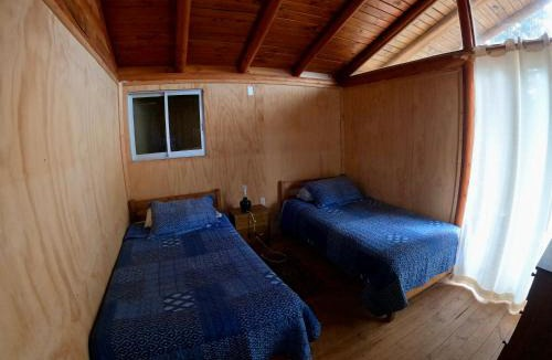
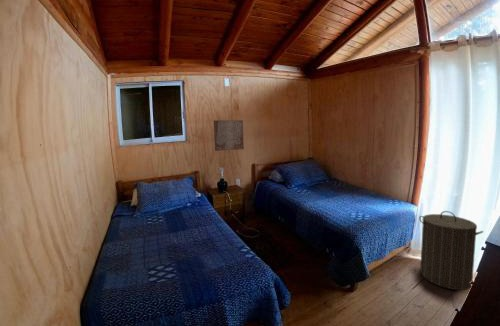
+ wall art (229, 135)
+ laundry hamper (446, 245)
